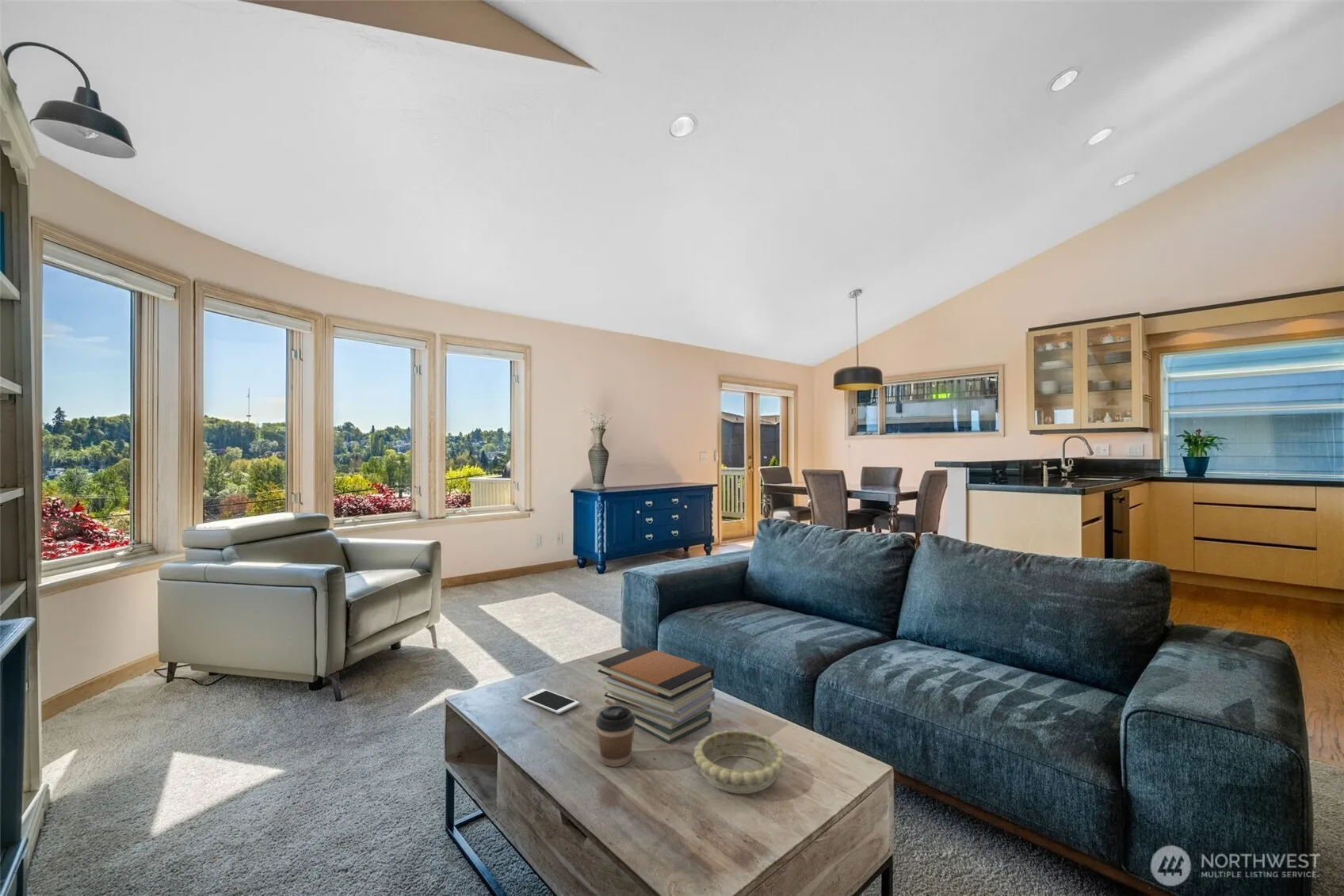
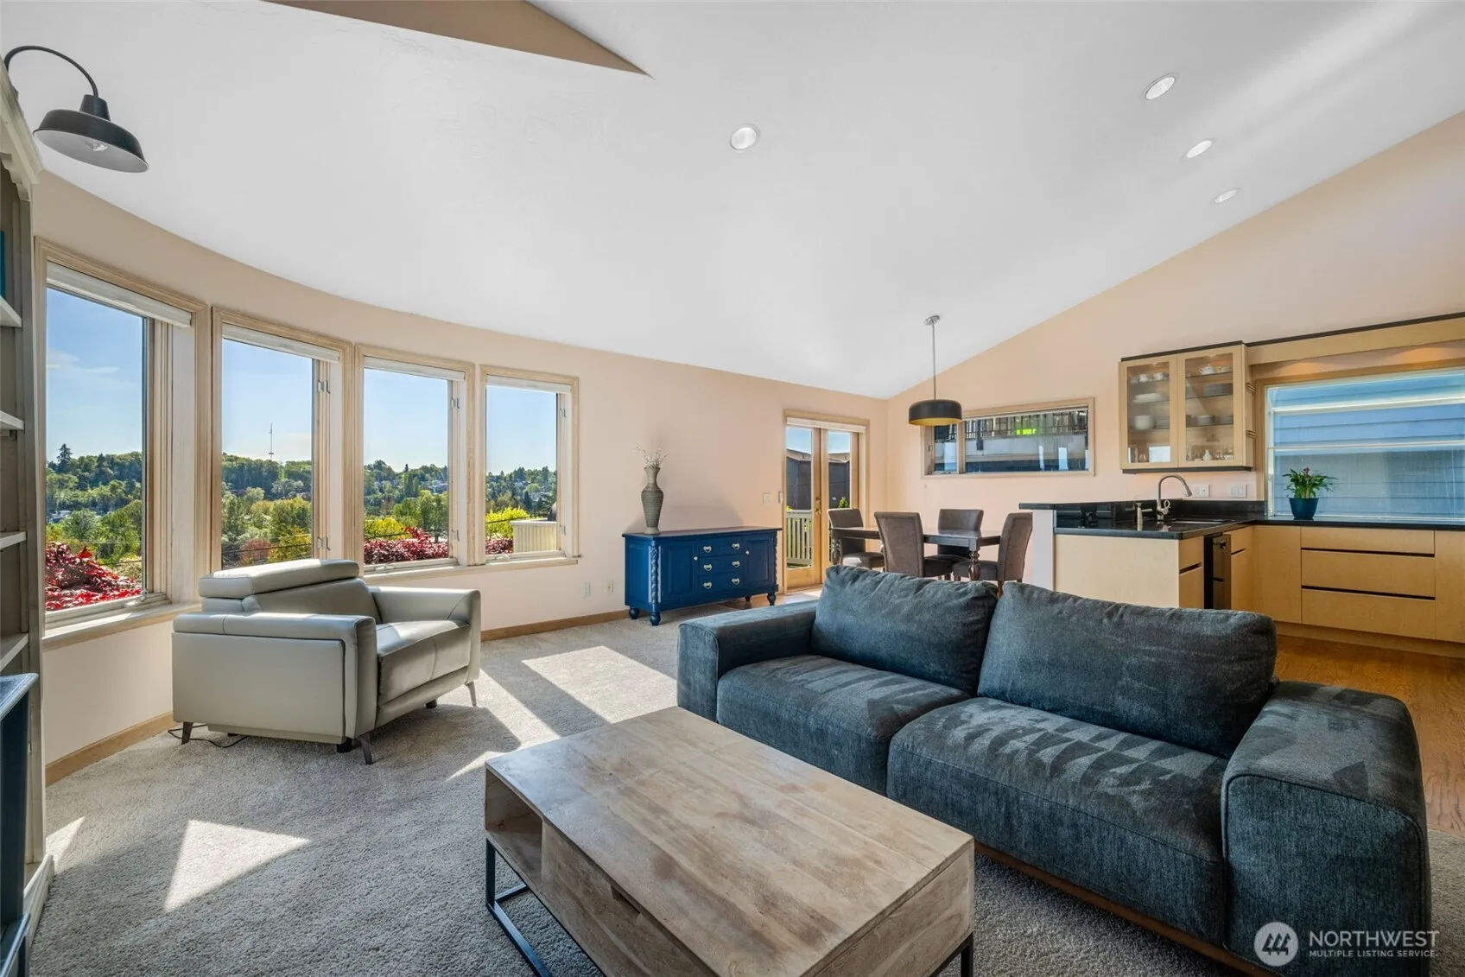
- coffee cup (616, 732)
- cell phone (550, 700)
- decorative bowl (739, 756)
- book stack (656, 691)
